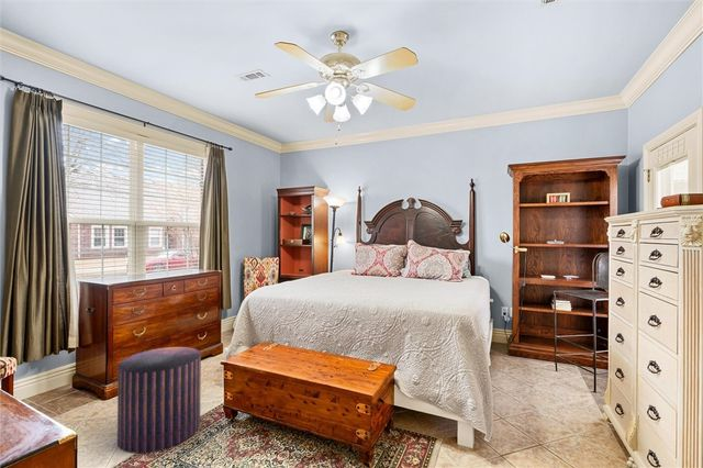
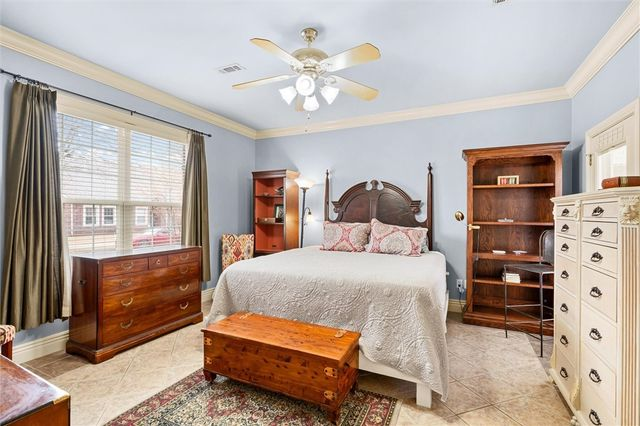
- stool (160, 394)
